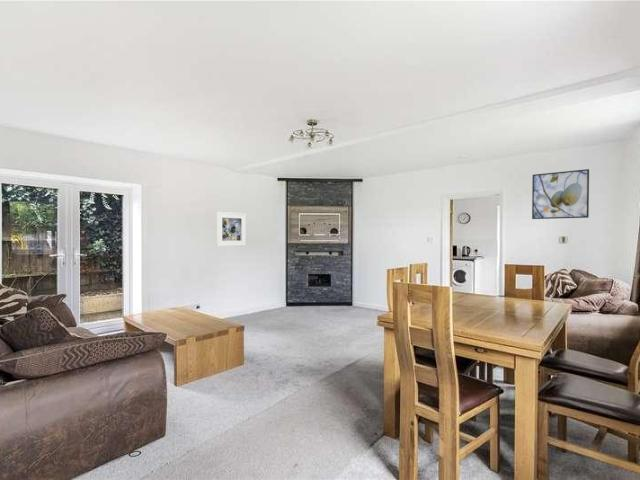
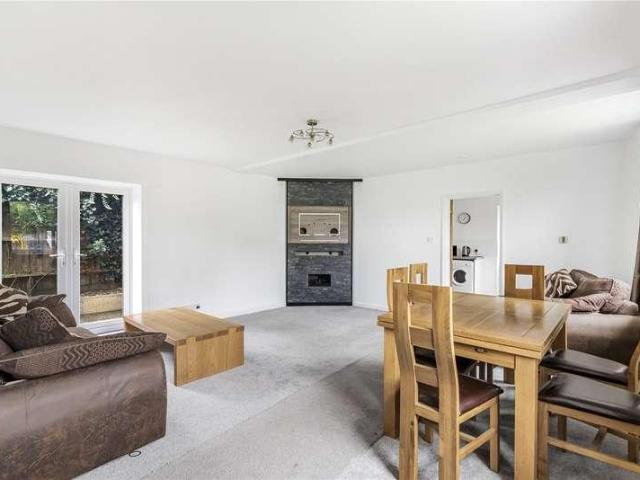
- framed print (231, 229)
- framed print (559, 195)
